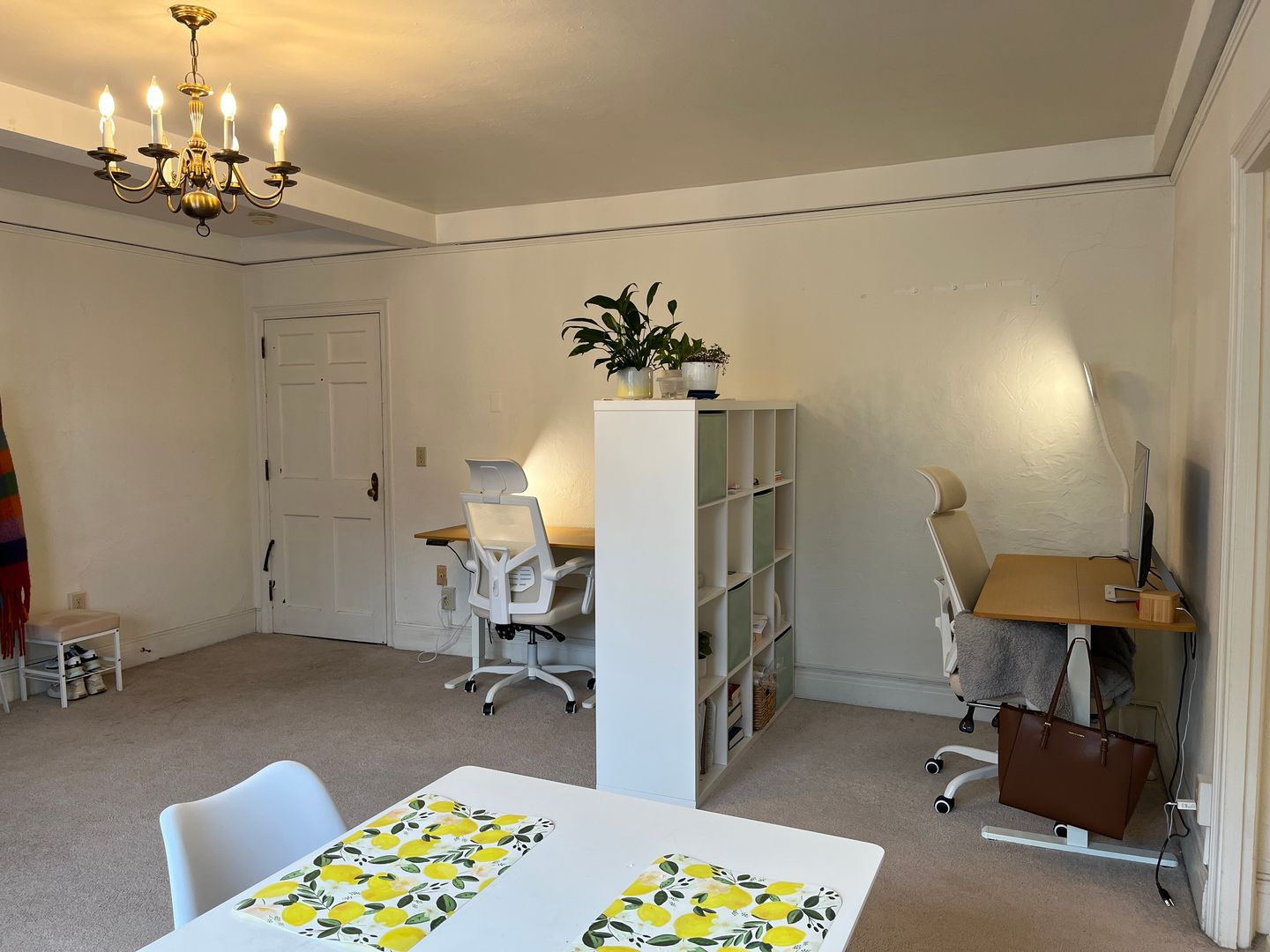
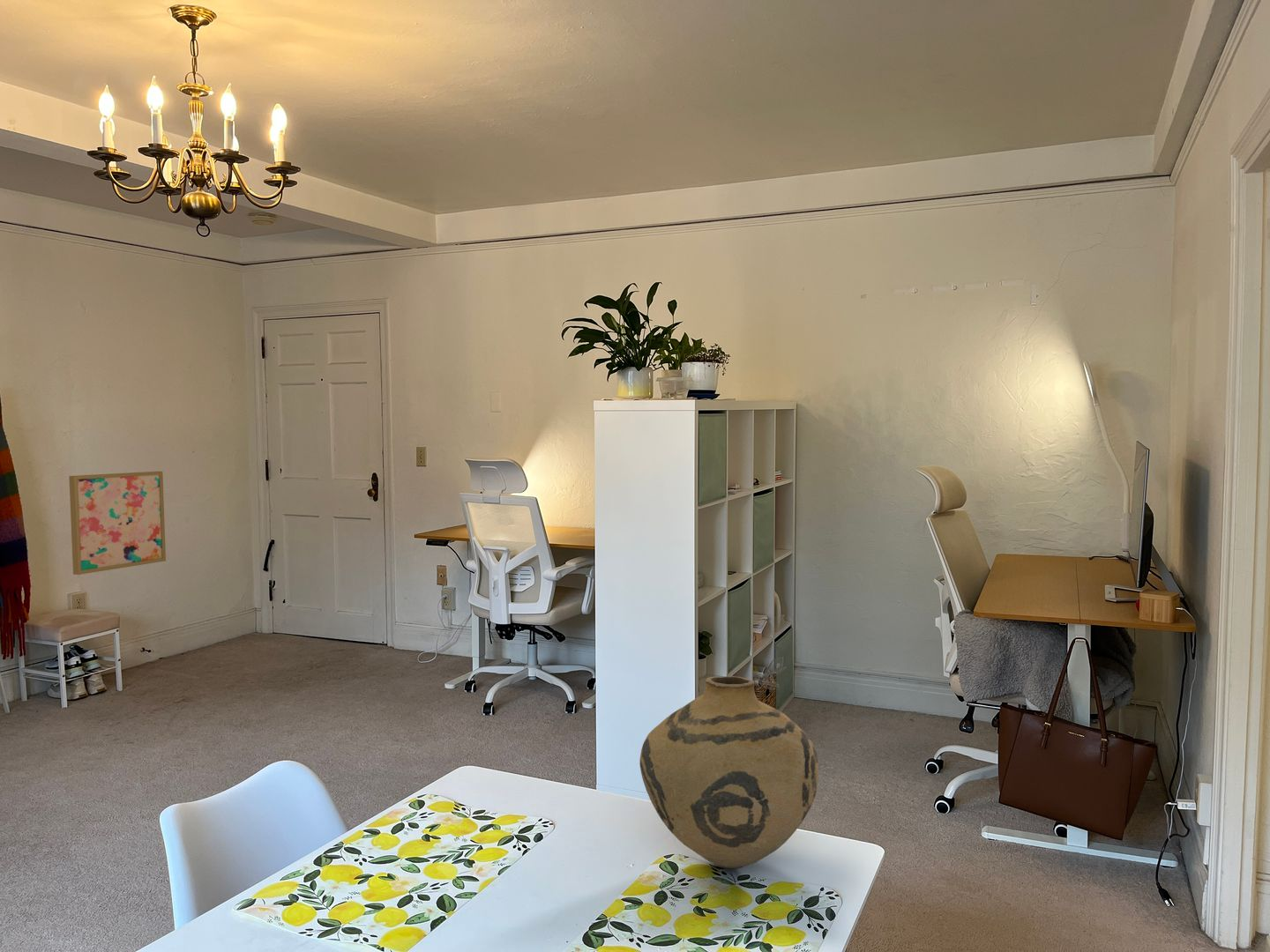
+ wall art (119, 520)
+ vase (728, 771)
